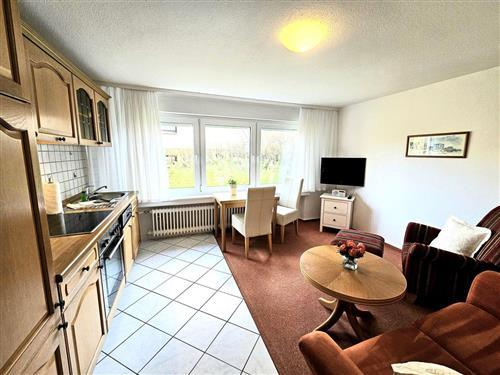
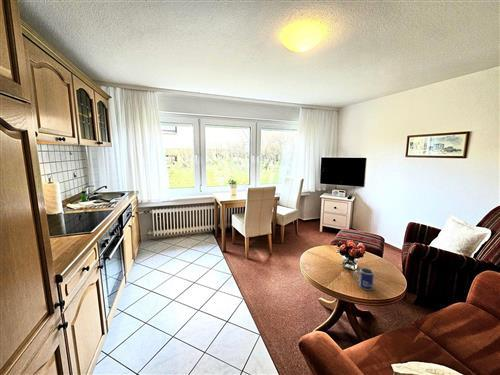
+ mug (363, 278)
